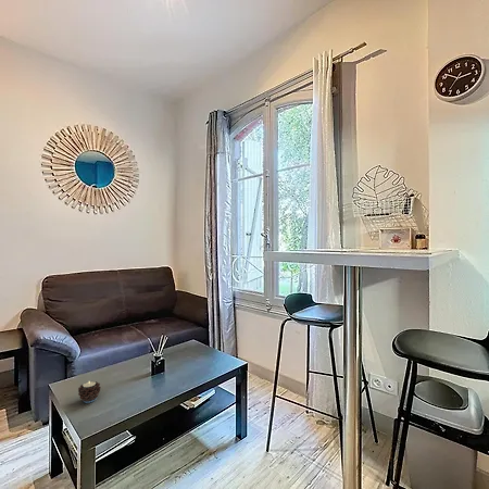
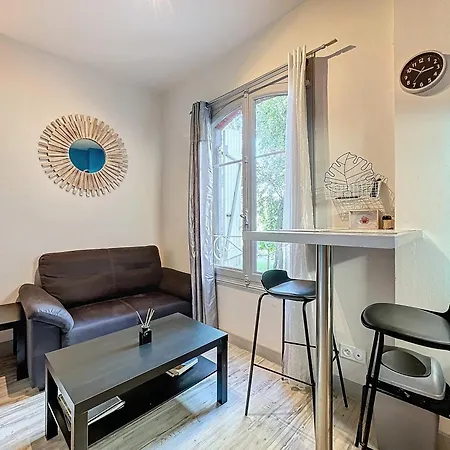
- candle (89, 390)
